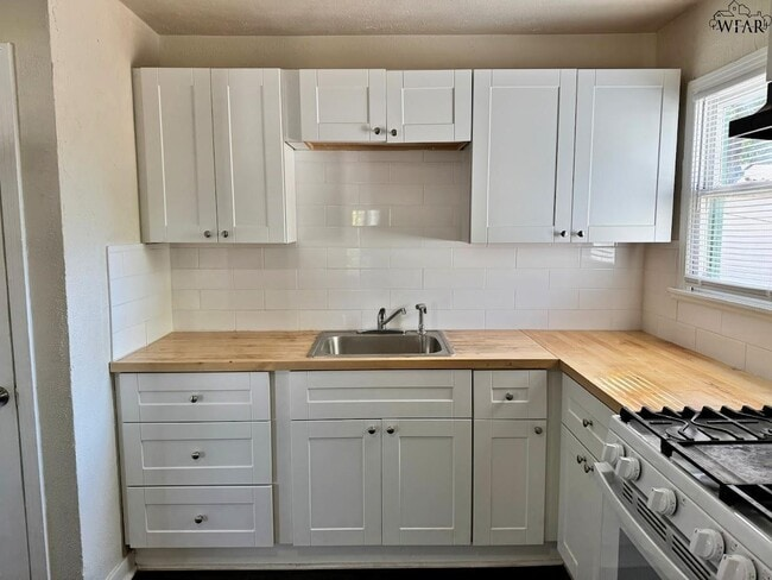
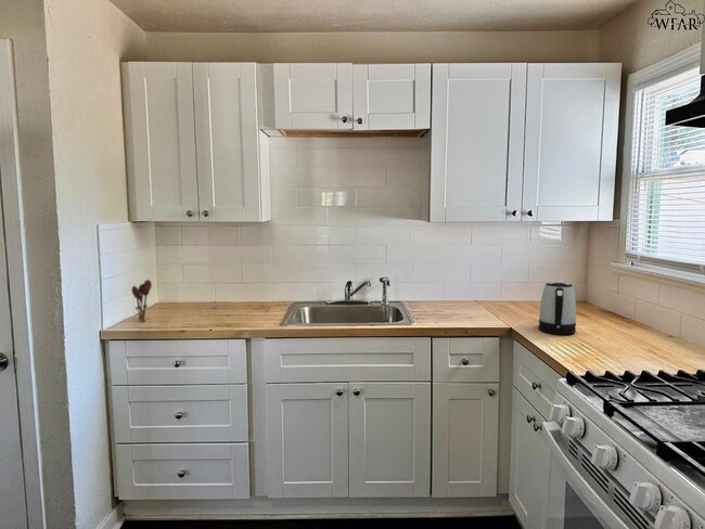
+ utensil holder (142, 300)
+ kettle (557, 307)
